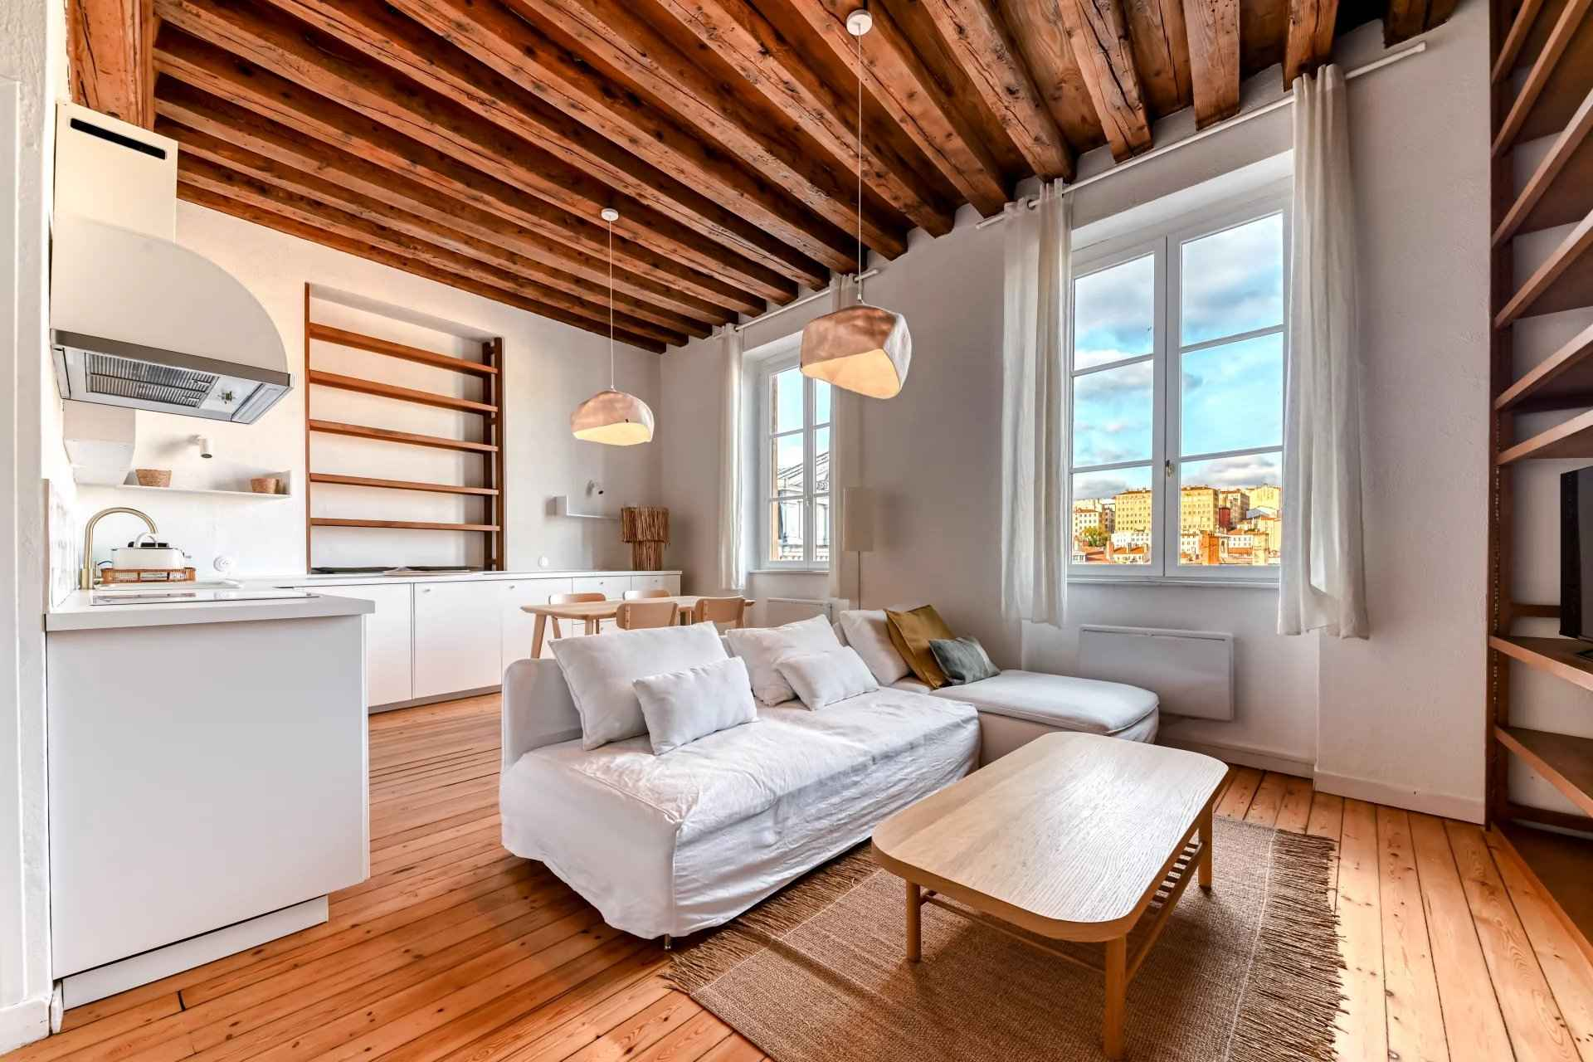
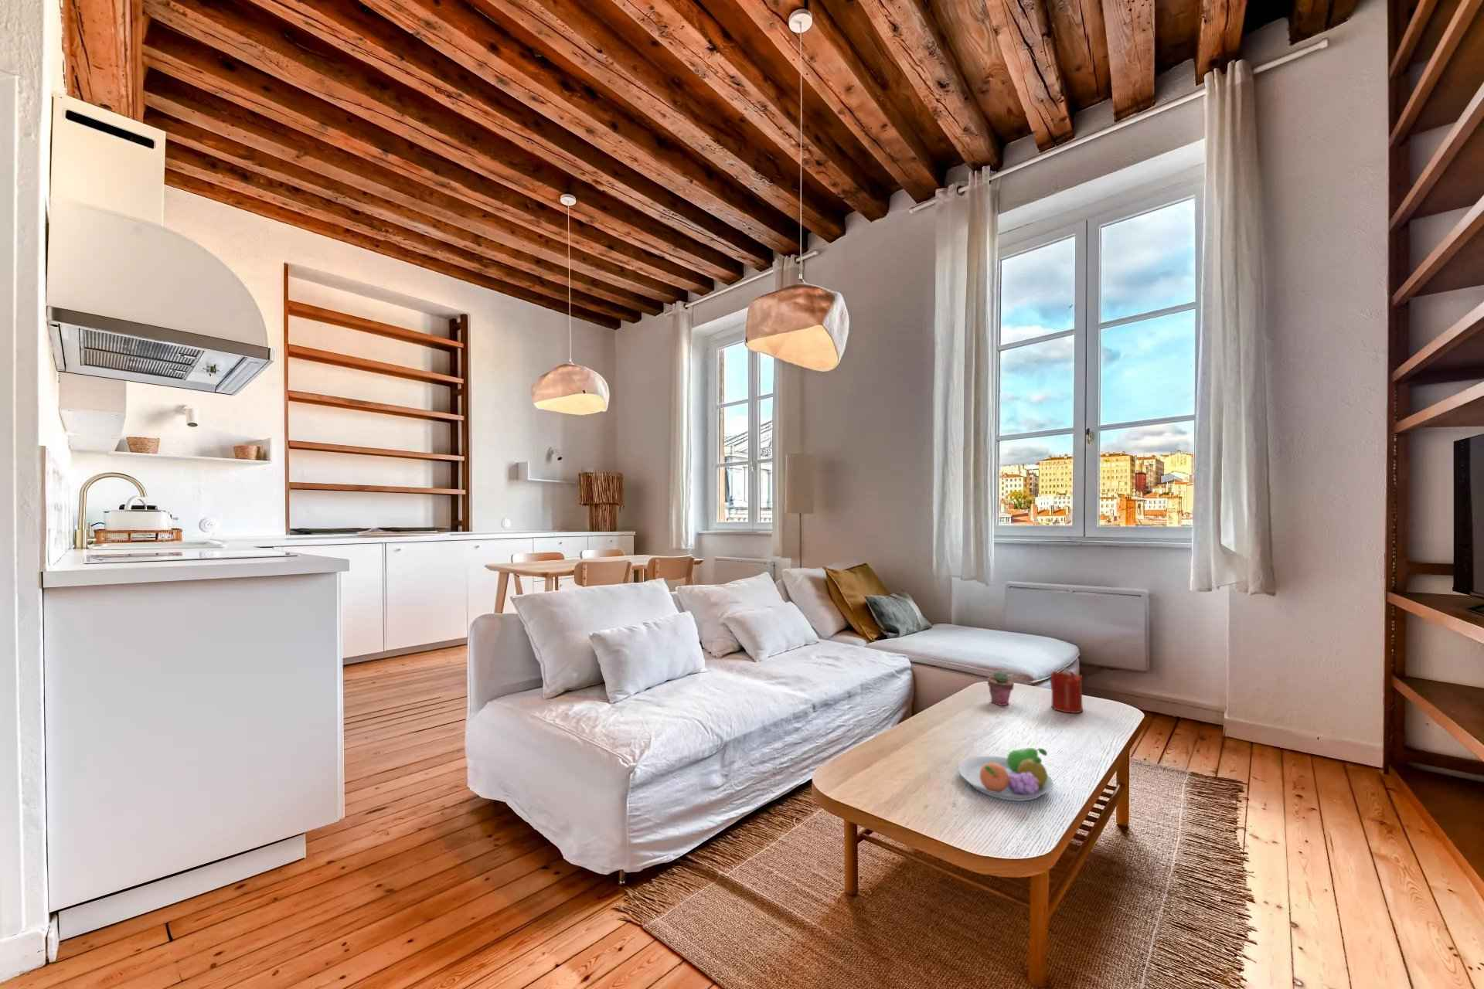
+ potted succulent (1000, 687)
+ candle (1066, 688)
+ fruit bowl (1008, 766)
